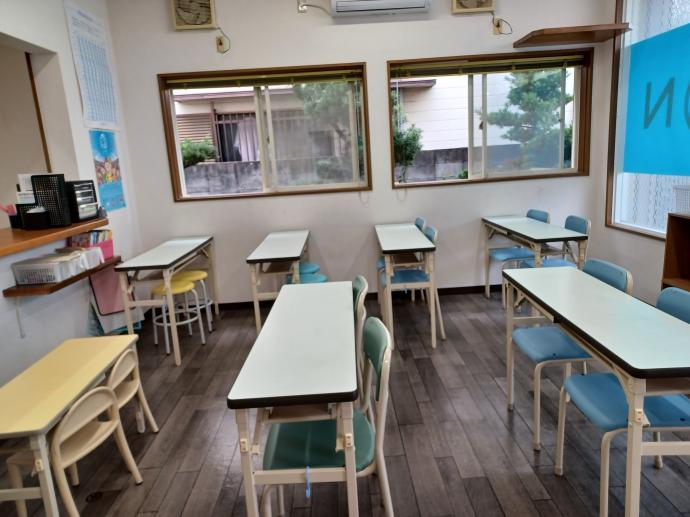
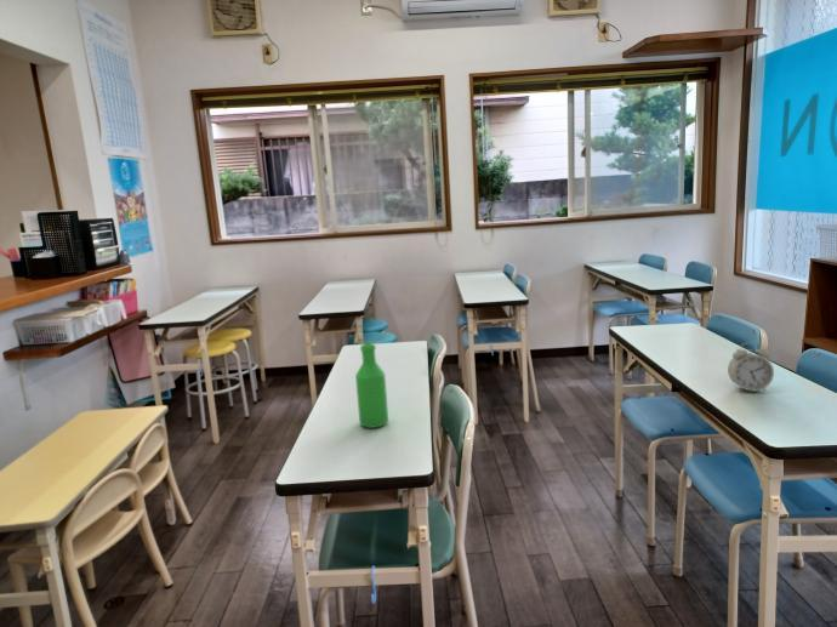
+ alarm clock (750, 366)
+ bottle (370, 383)
